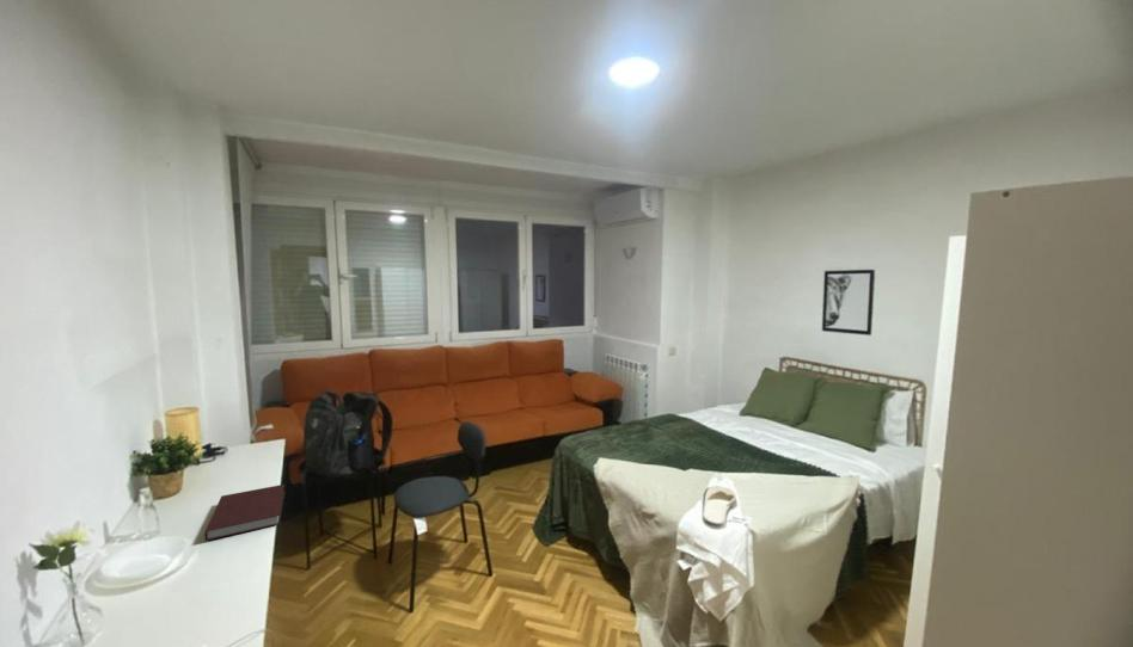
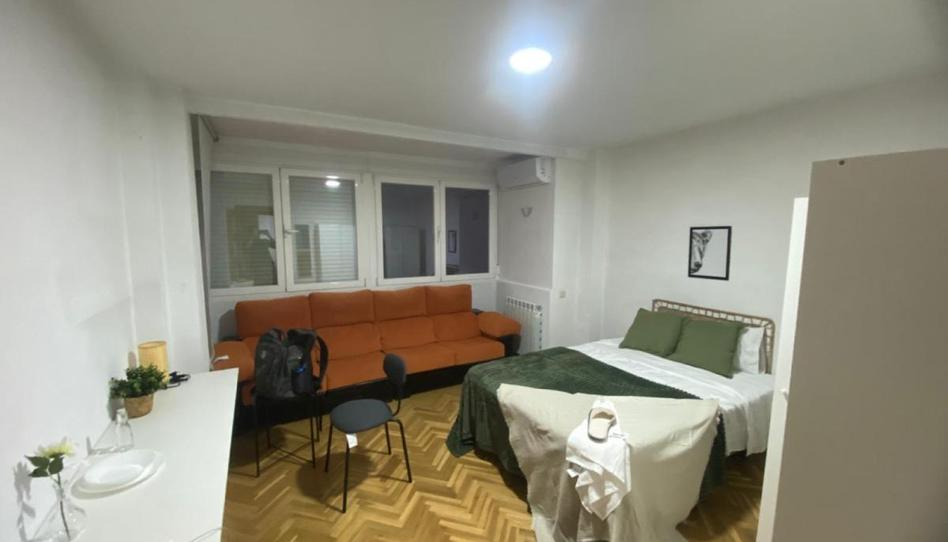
- notebook (249, 509)
